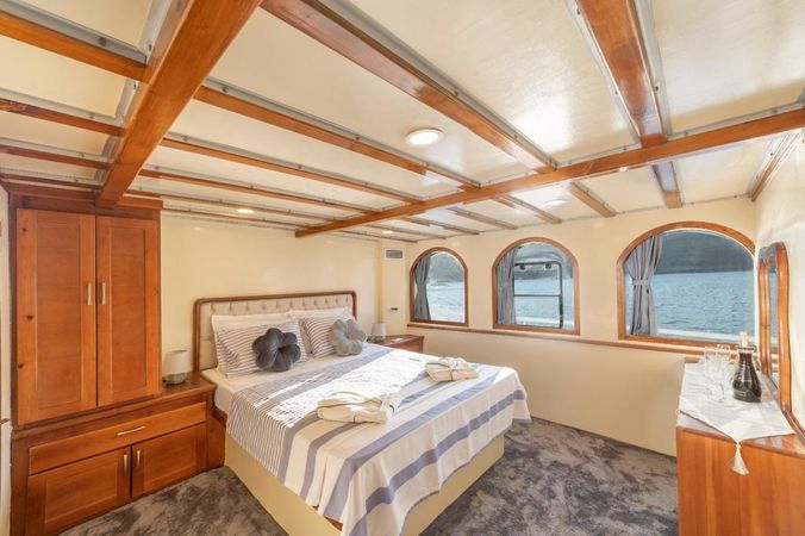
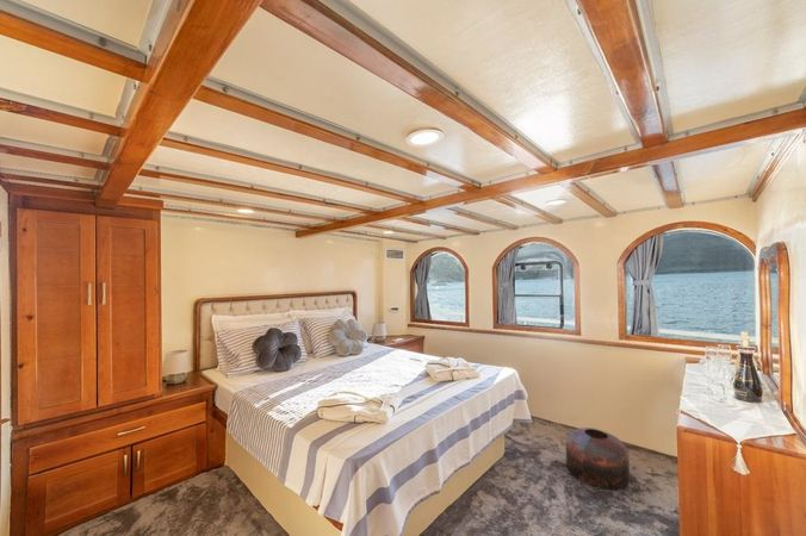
+ pouf (596, 453)
